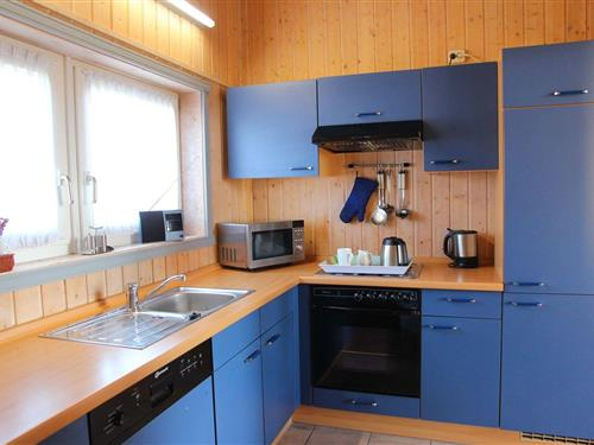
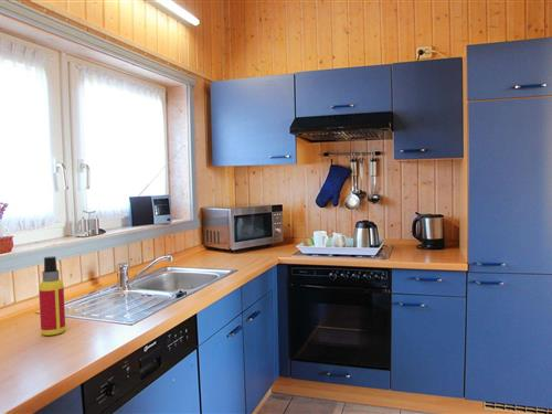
+ spray bottle (51, 295)
